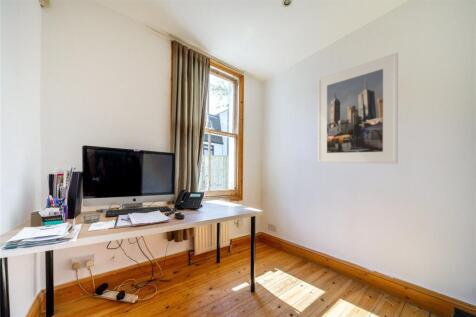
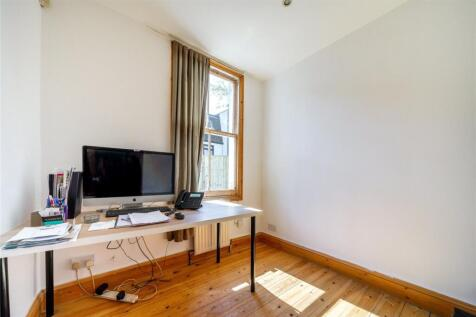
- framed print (352, 115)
